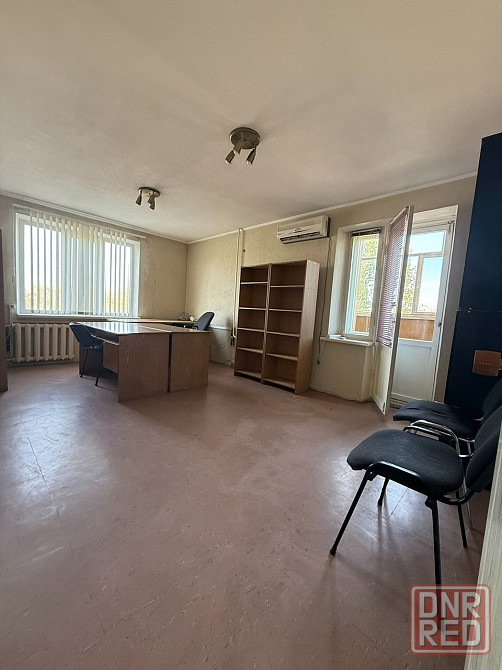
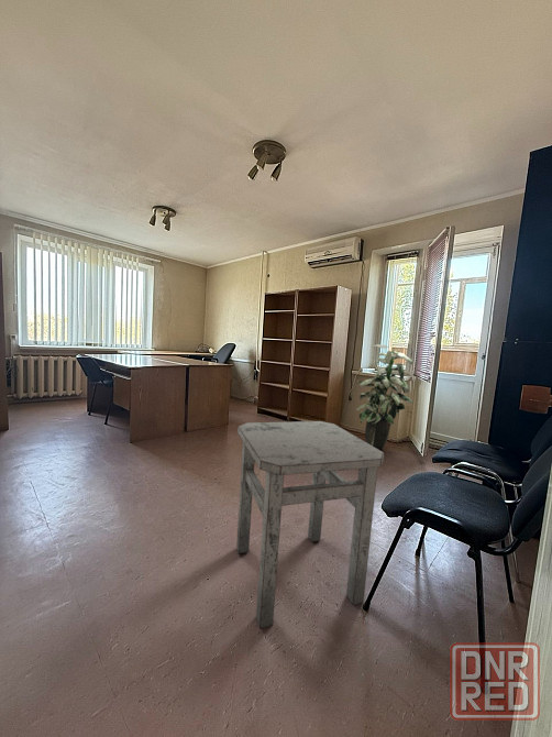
+ indoor plant (380, 396)
+ side table (299, 503)
